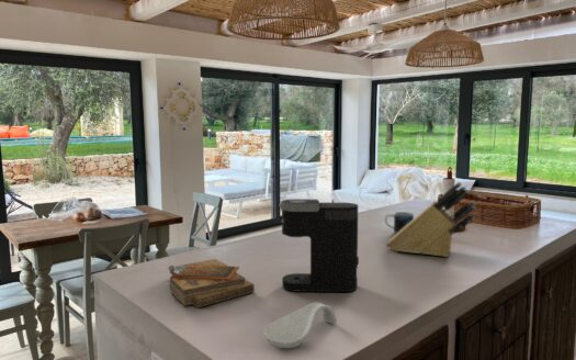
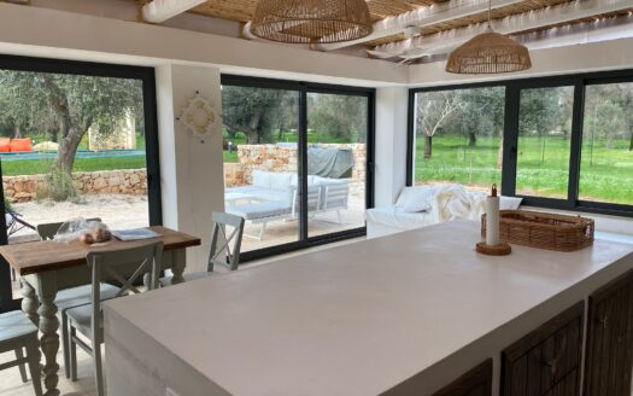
- mug (398, 223)
- knife block (430, 217)
- coffee maker (318, 244)
- clipboard (208, 278)
- spoon rest (302, 323)
